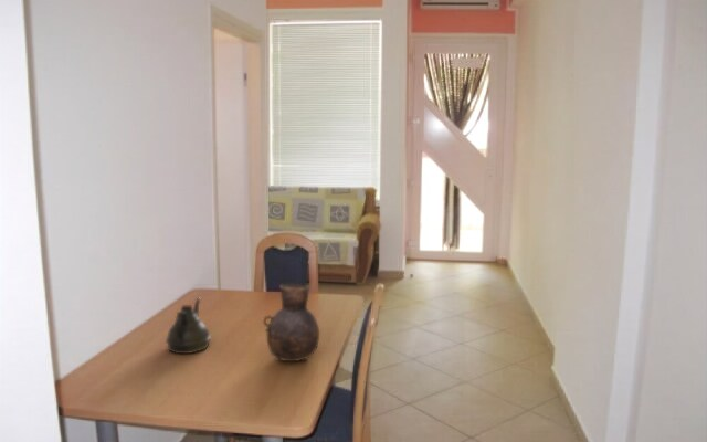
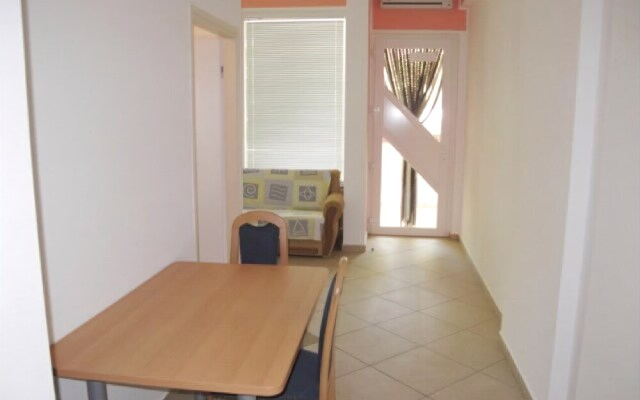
- vase (293, 322)
- teapot (190, 324)
